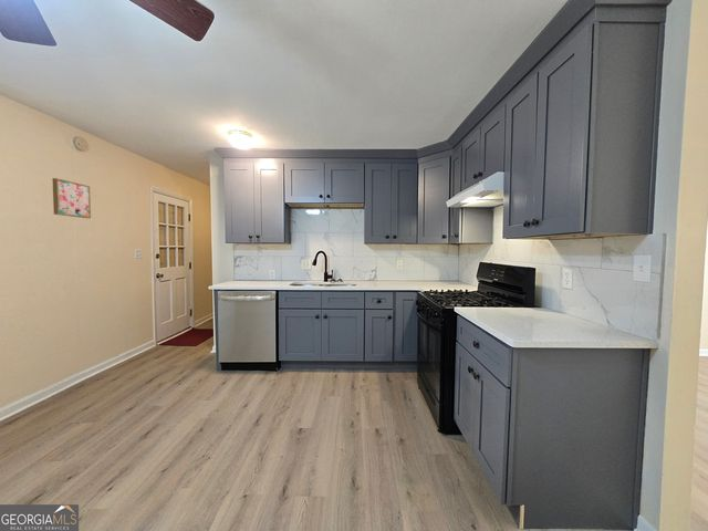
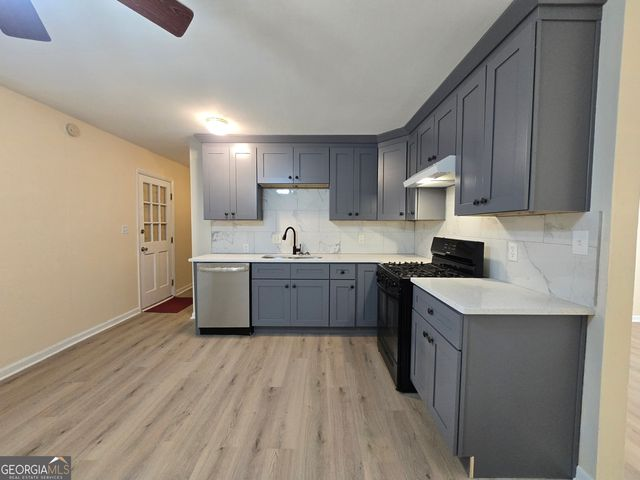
- wall art (72, 199)
